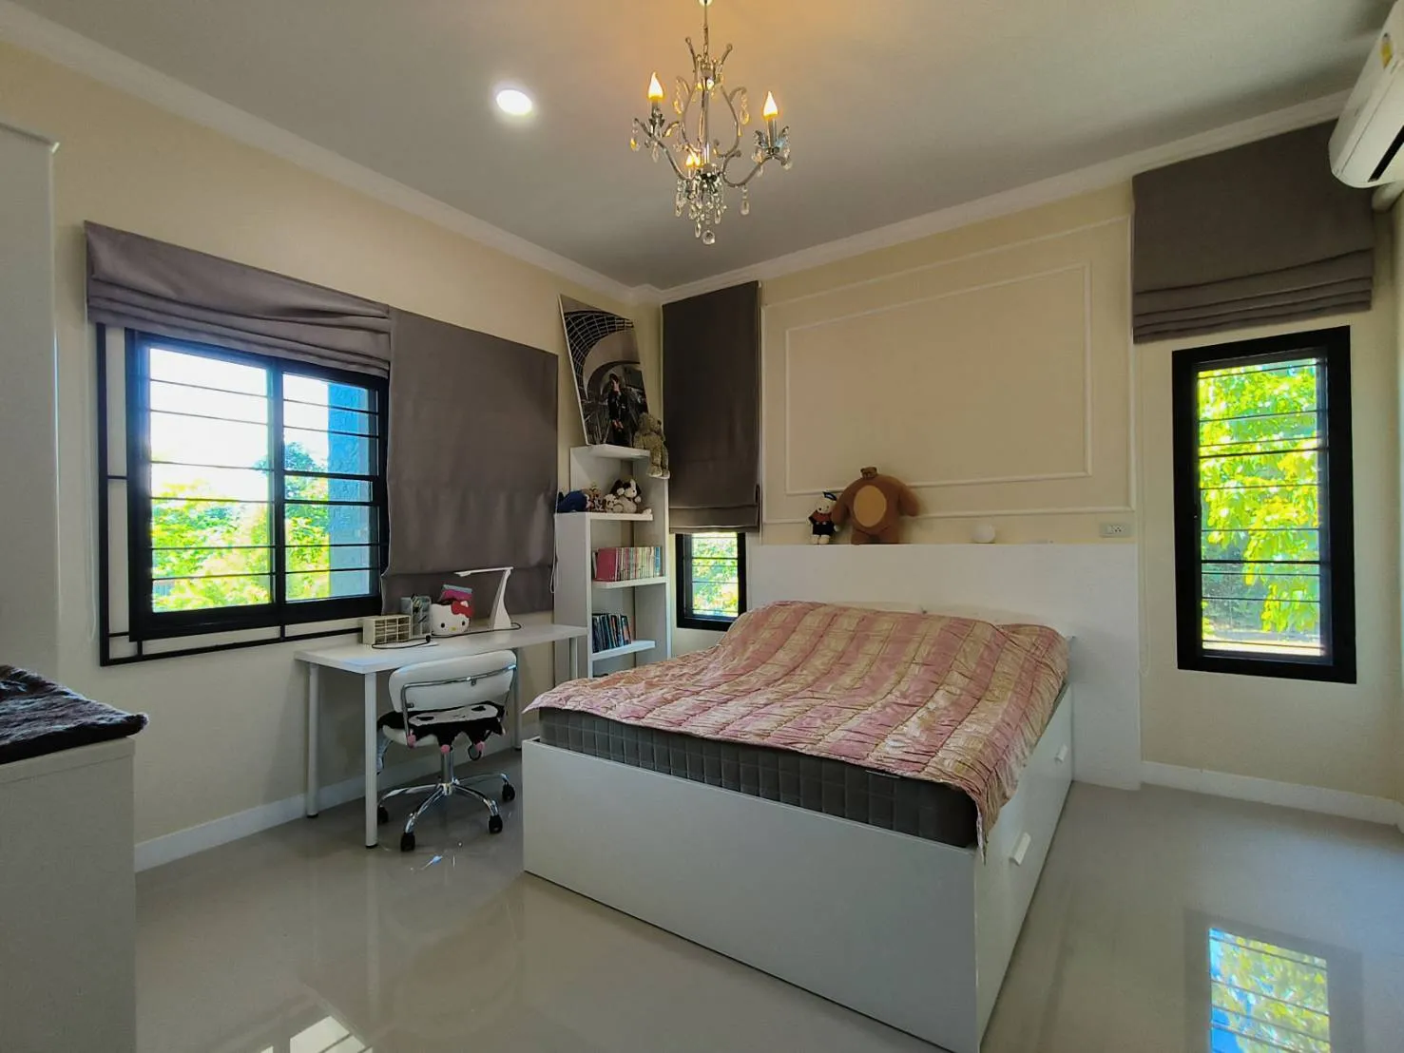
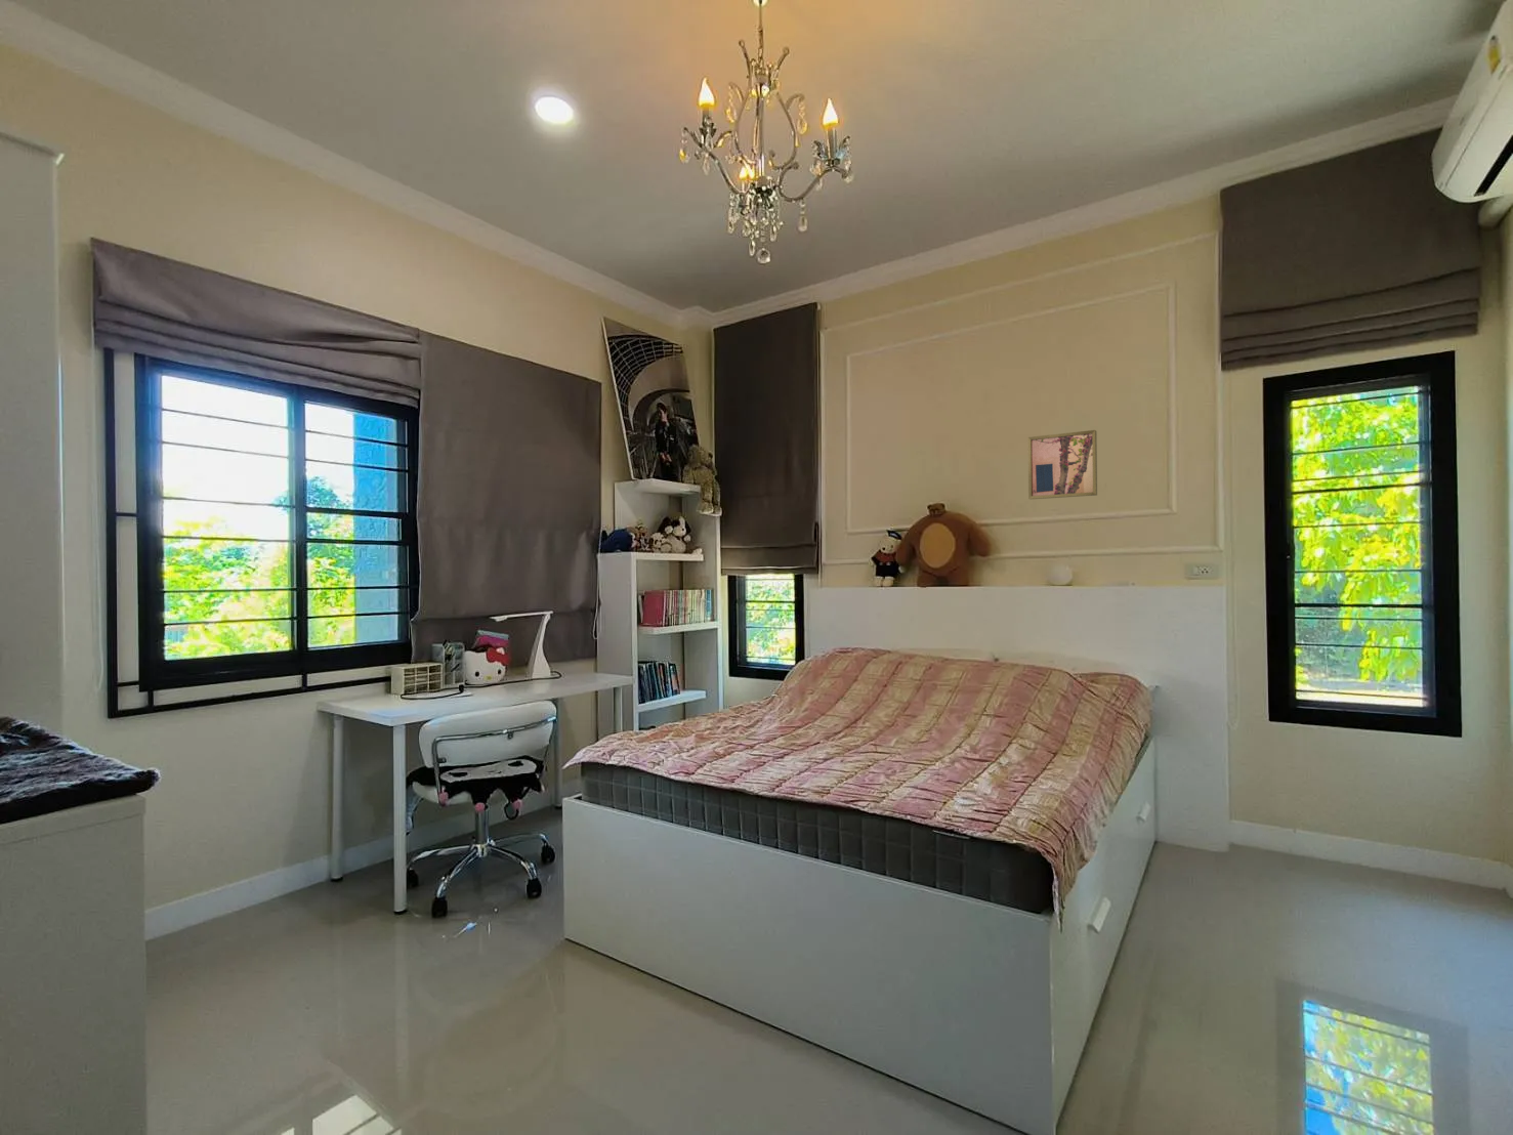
+ wall art (1061, 465)
